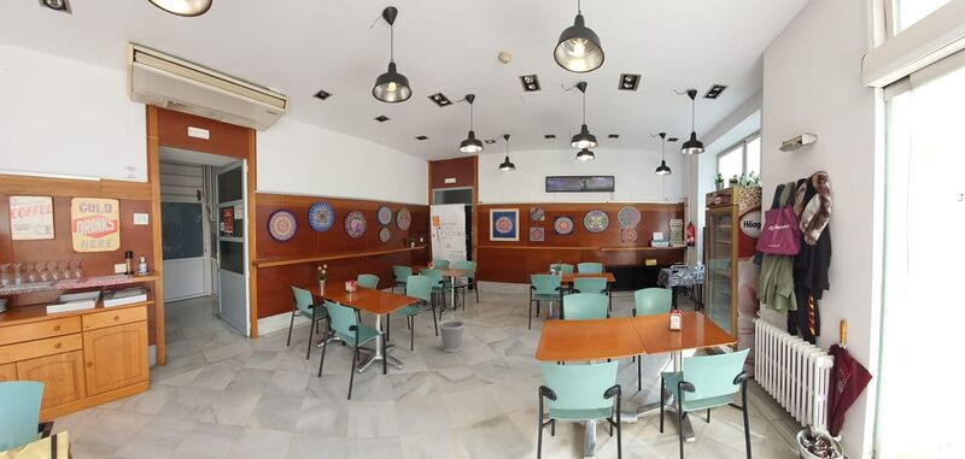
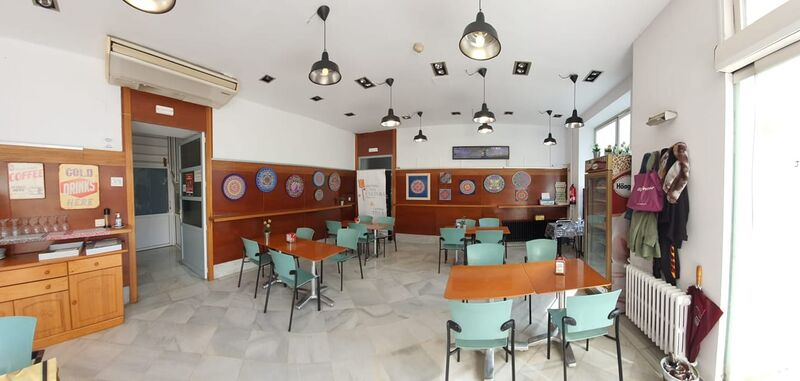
- wastebasket (451, 336)
